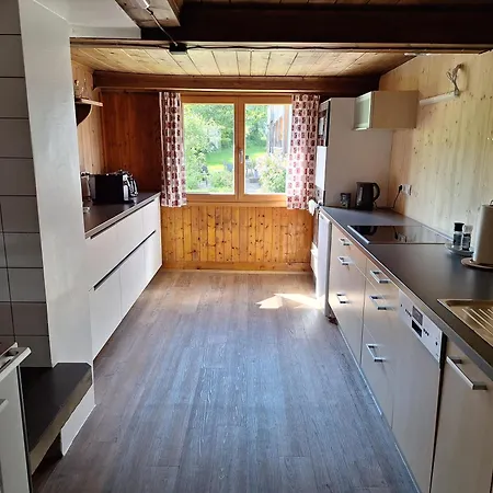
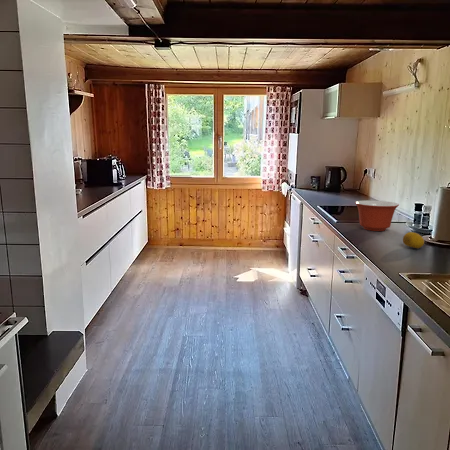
+ fruit (413, 240)
+ mixing bowl (375, 216)
